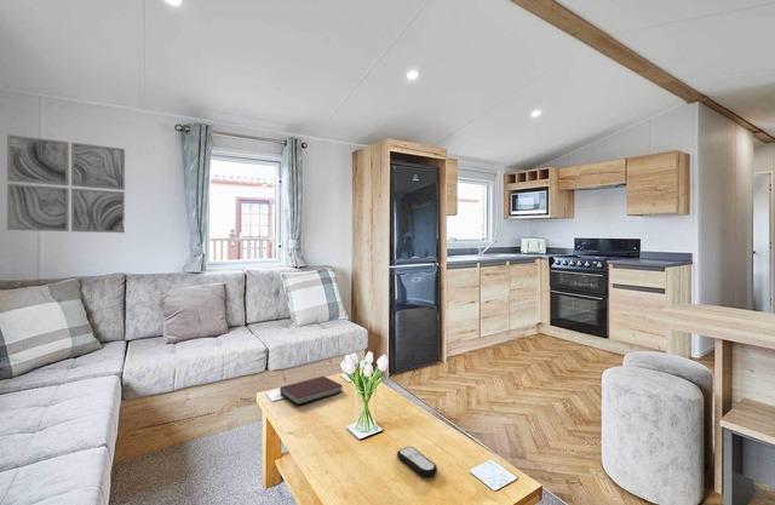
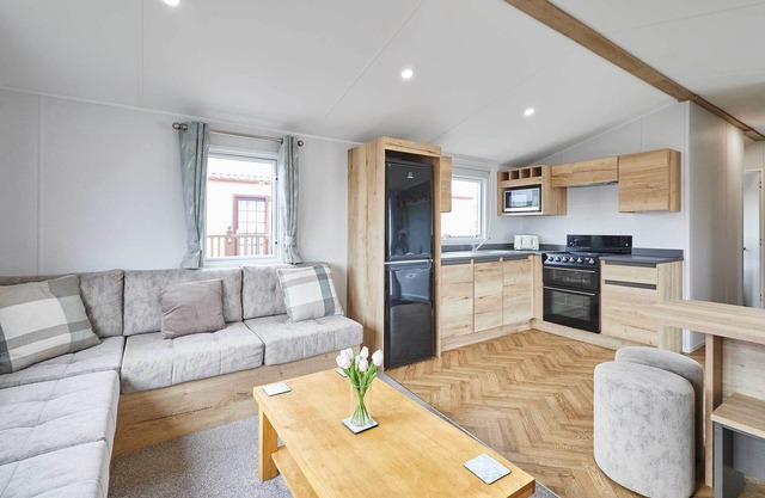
- wall art (68, 185)
- notebook (311, 389)
- remote control (417, 460)
